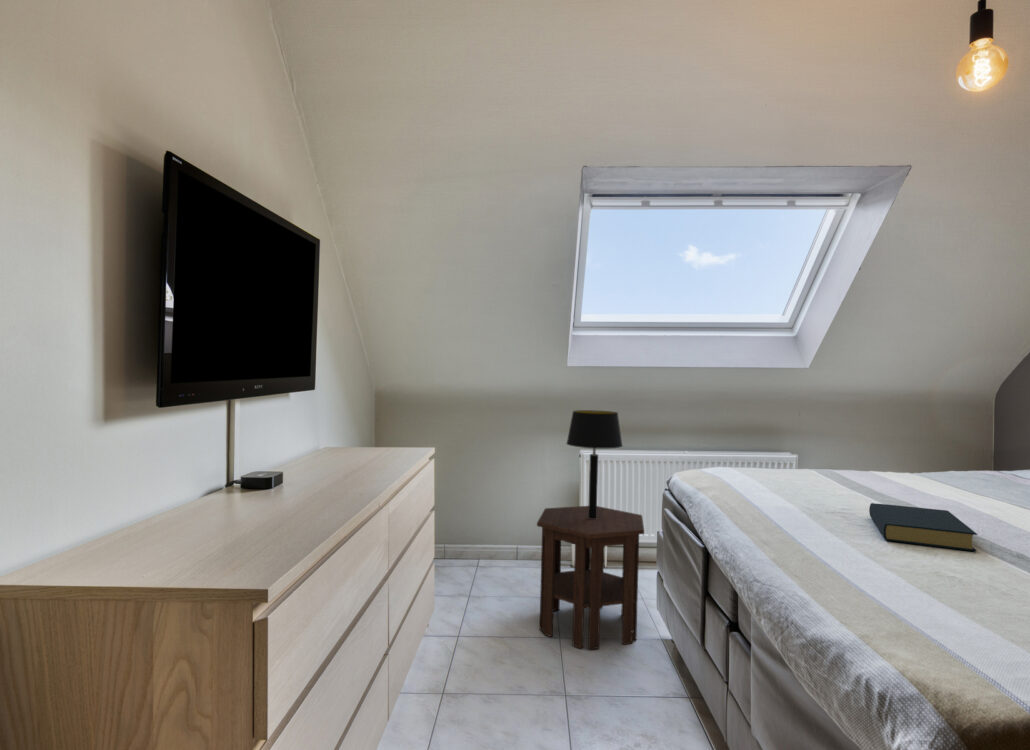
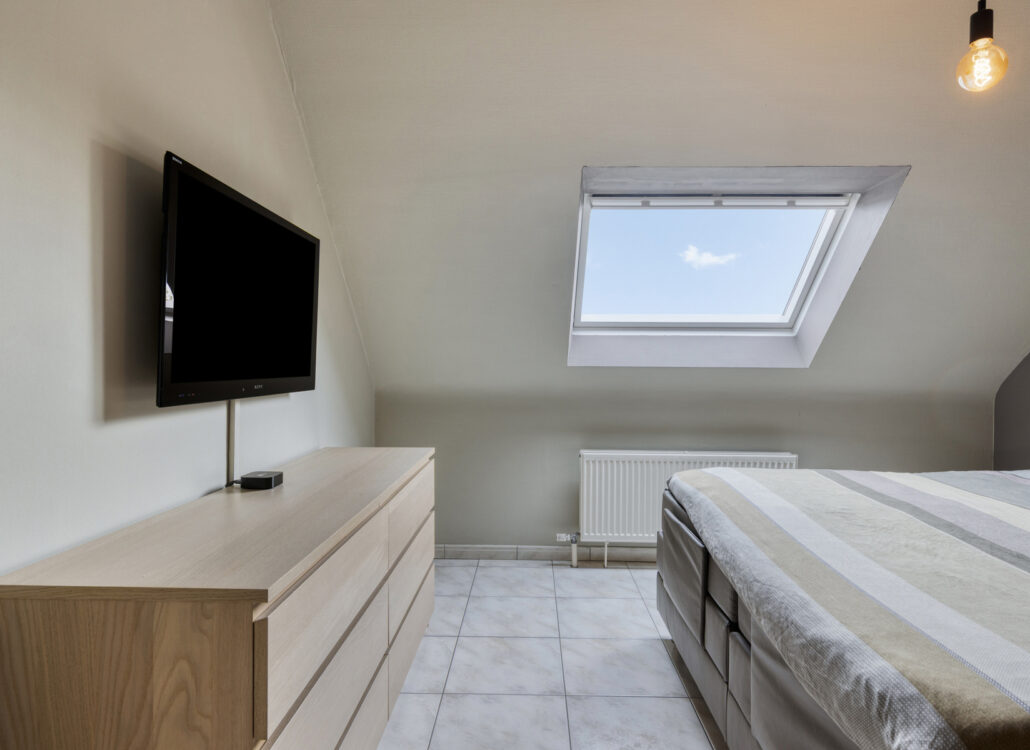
- side table (589, 571)
- hardback book (917, 524)
- table lamp (593, 464)
